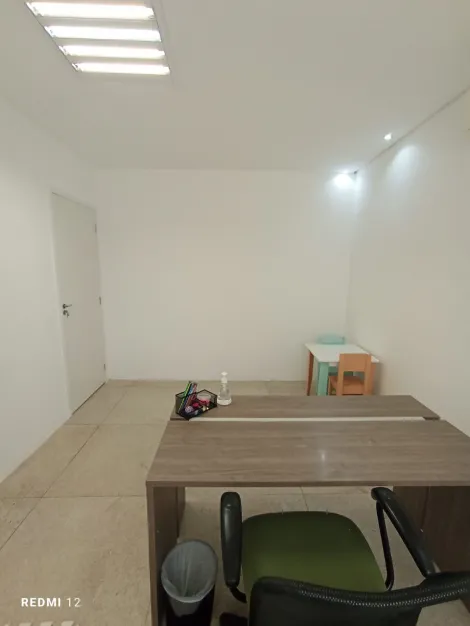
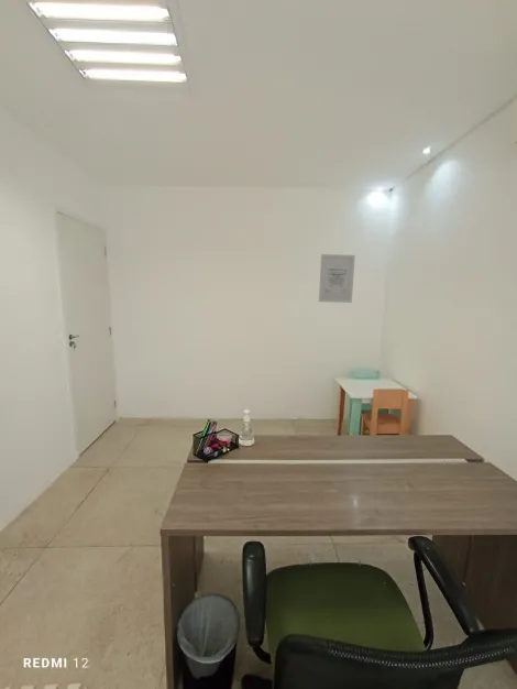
+ wall art (337, 278)
